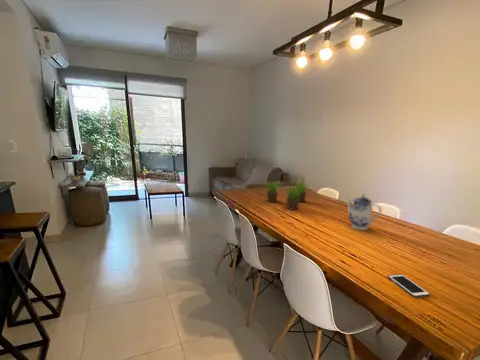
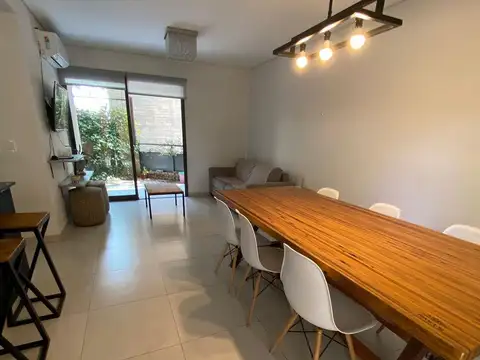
- teapot (361, 210)
- plant (290, 192)
- cell phone (407, 285)
